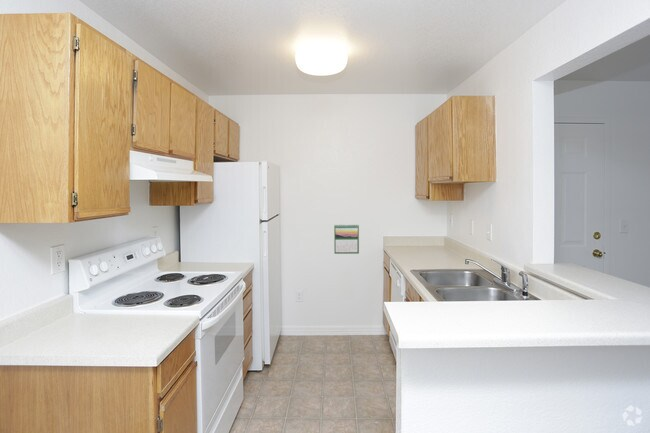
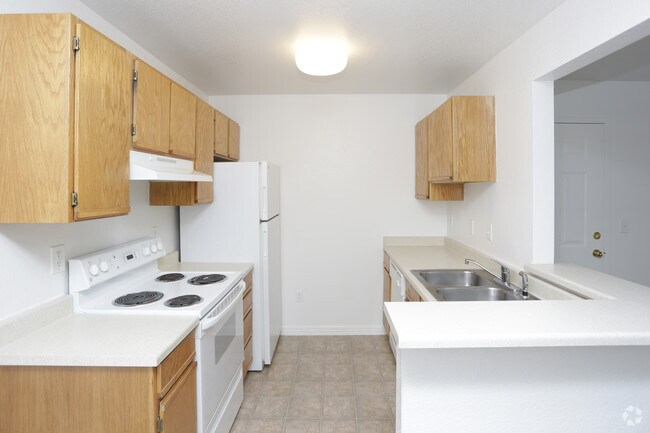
- calendar (346, 238)
